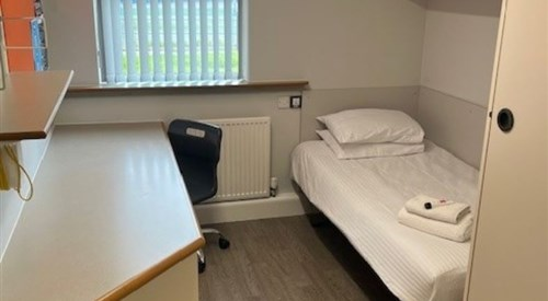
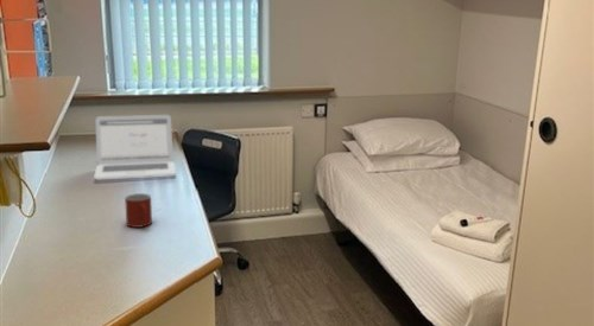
+ laptop (134, 146)
+ mug (140, 211)
